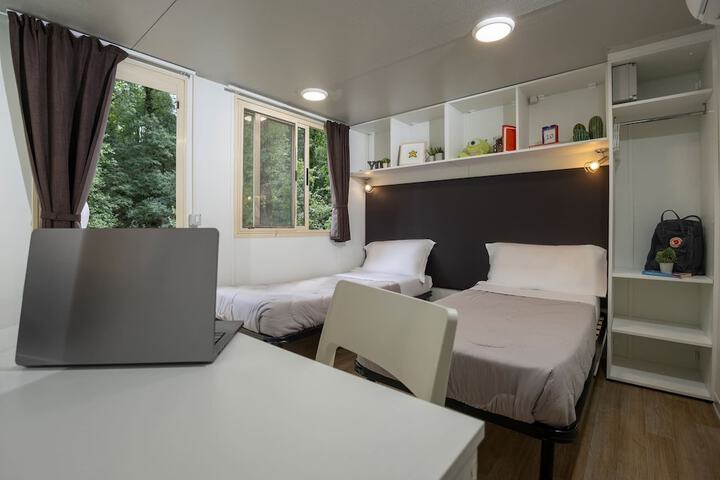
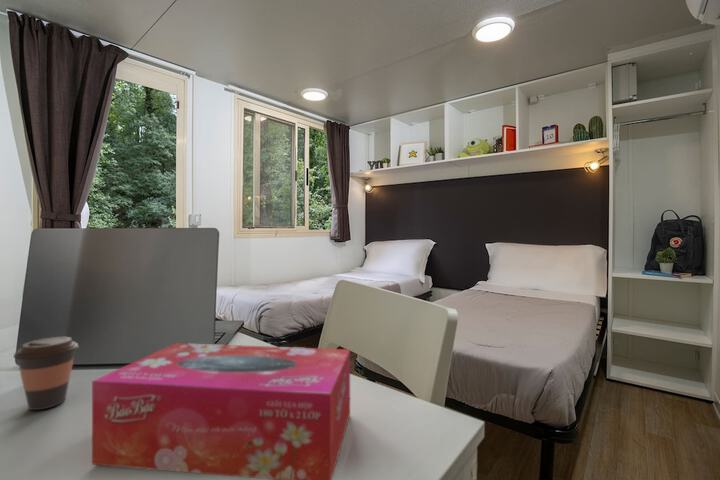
+ coffee cup (47, 372)
+ tissue box (237, 399)
